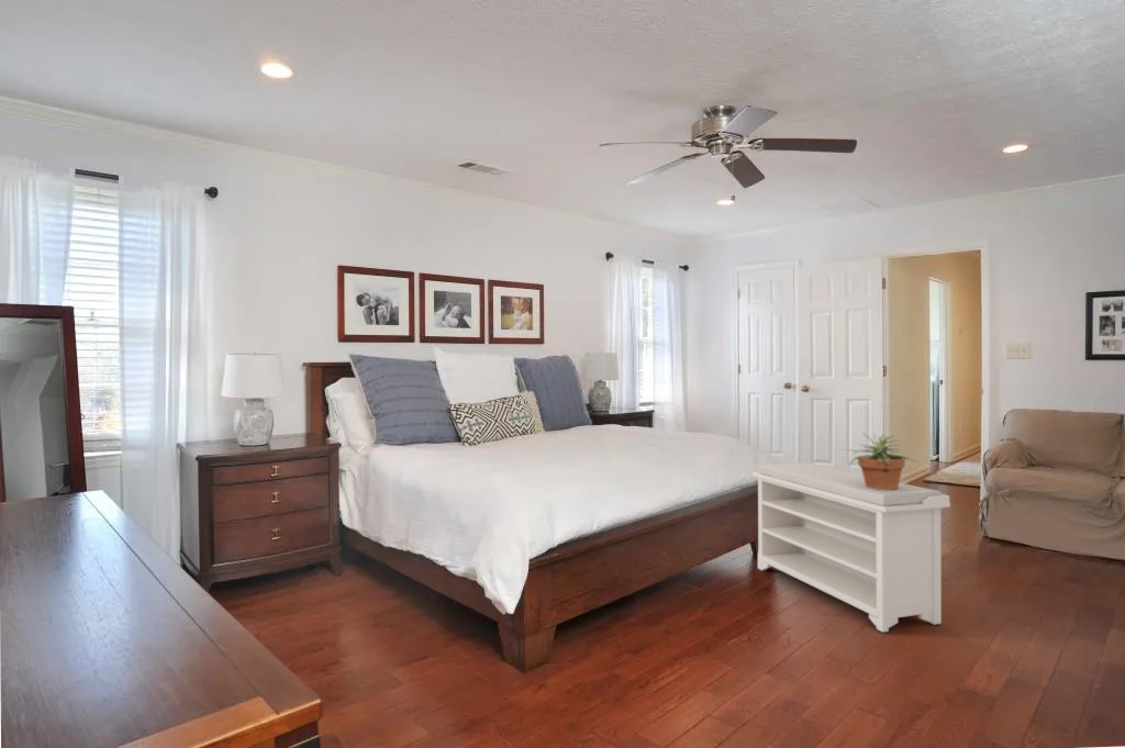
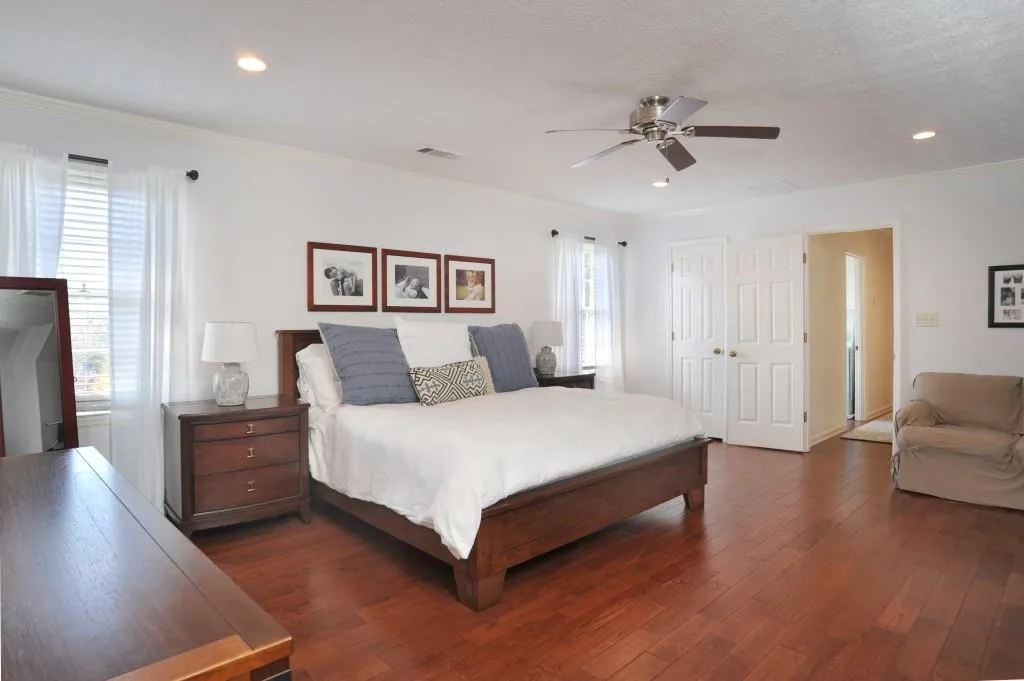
- potted plant (880, 459)
- bench (838, 534)
